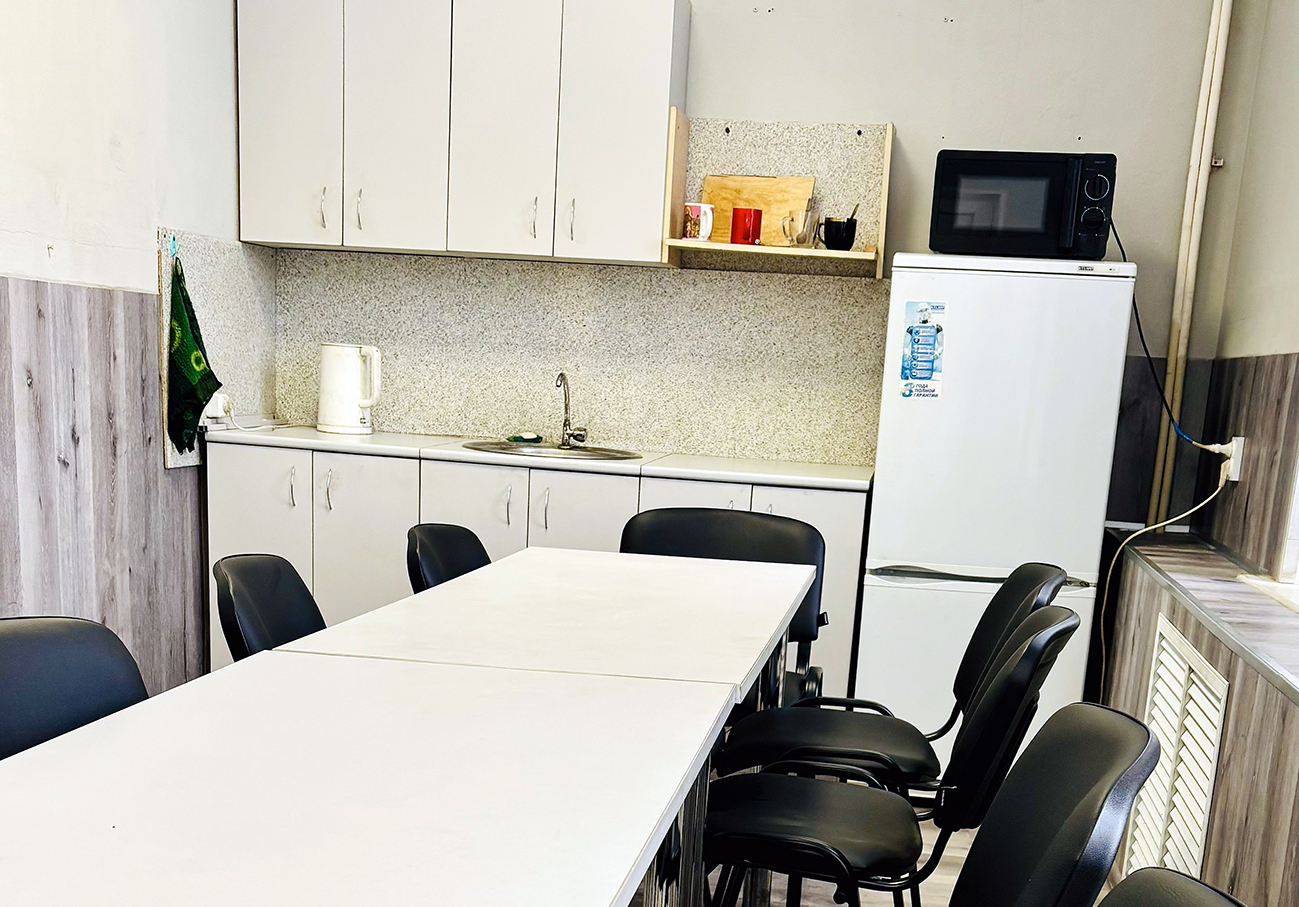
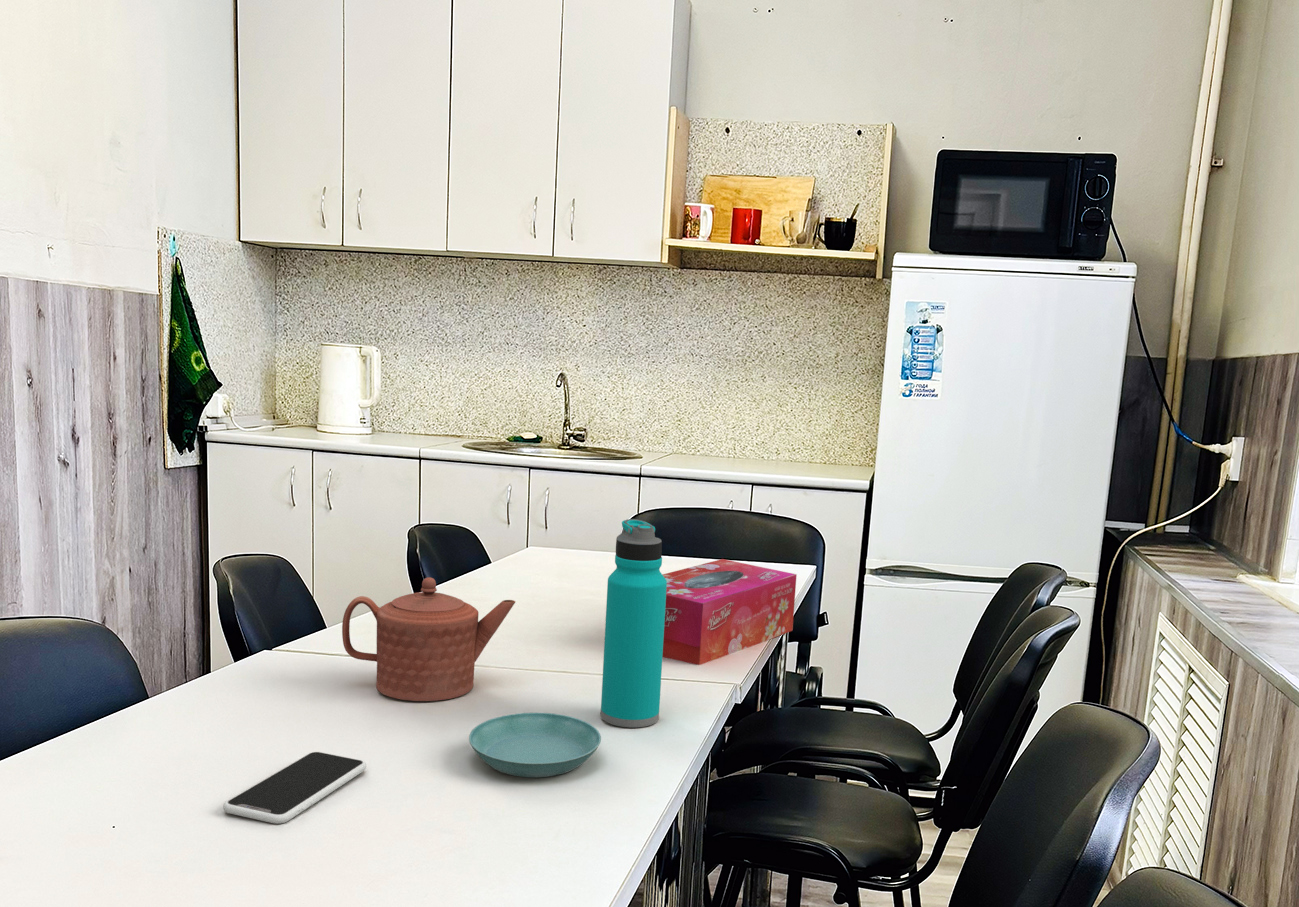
+ teapot (428, 632)
+ tissue box (711, 608)
+ saucer (535, 747)
+ water bottle (635, 621)
+ smartphone (298, 785)
